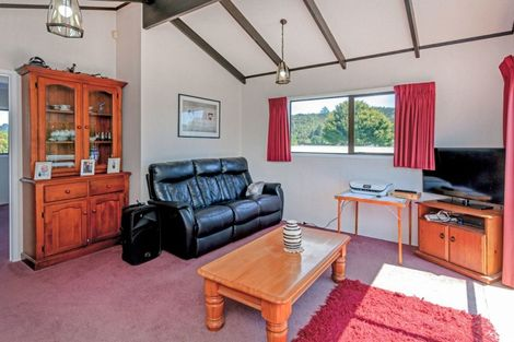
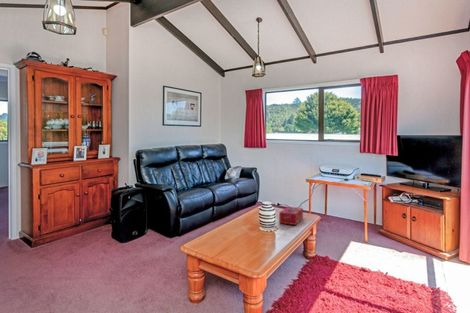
+ tissue box (291, 215)
